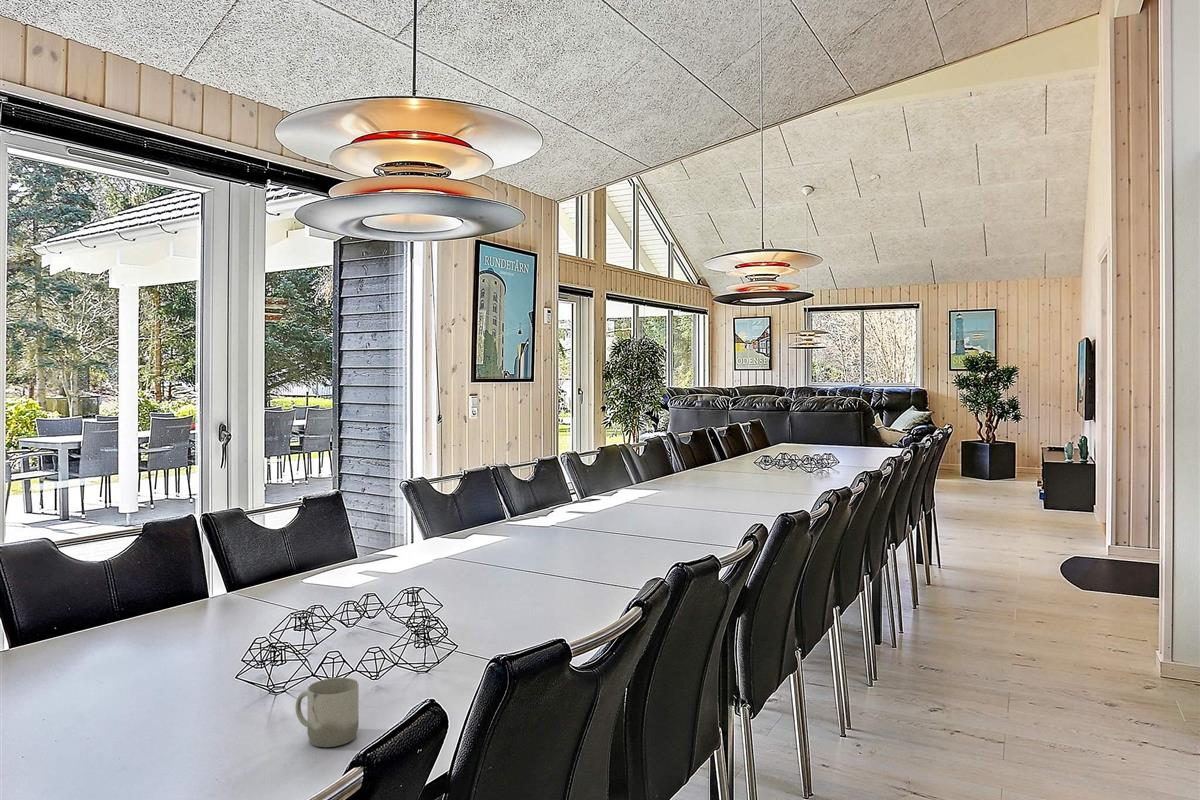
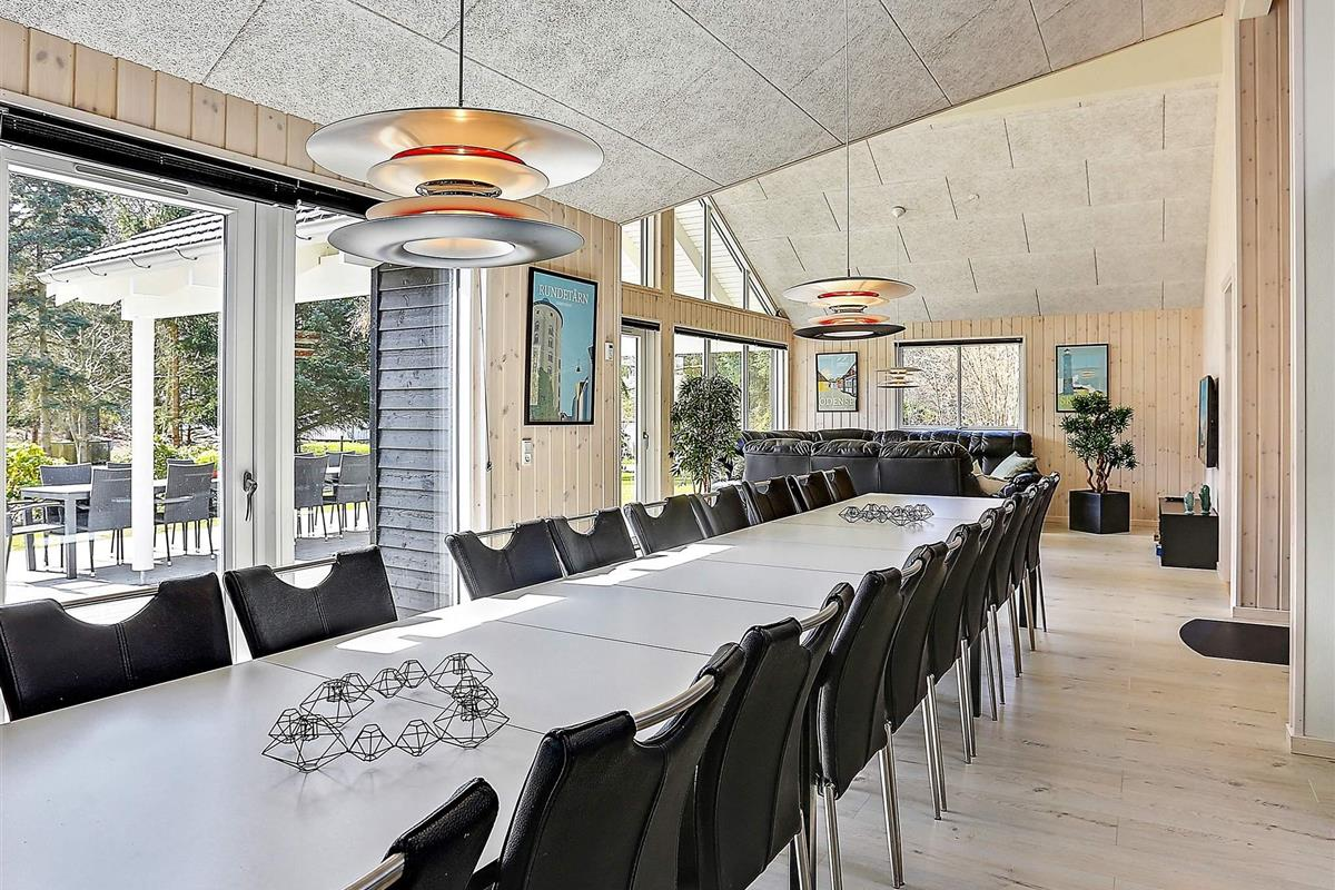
- cup (324, 710)
